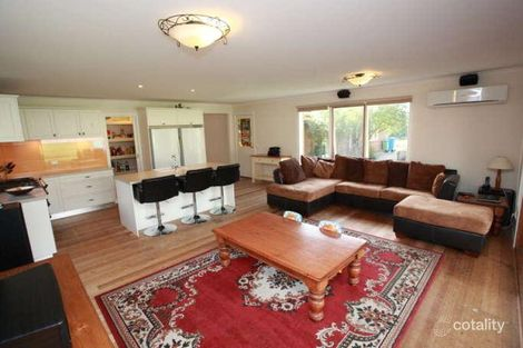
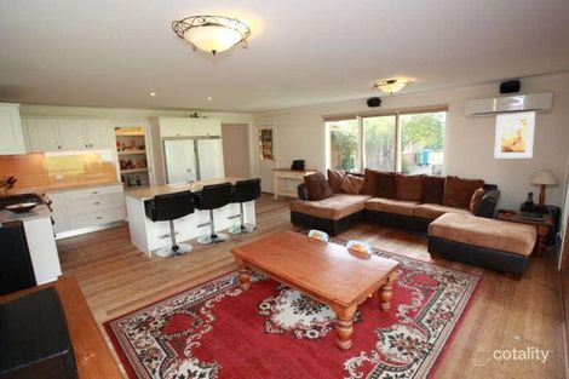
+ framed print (513, 136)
